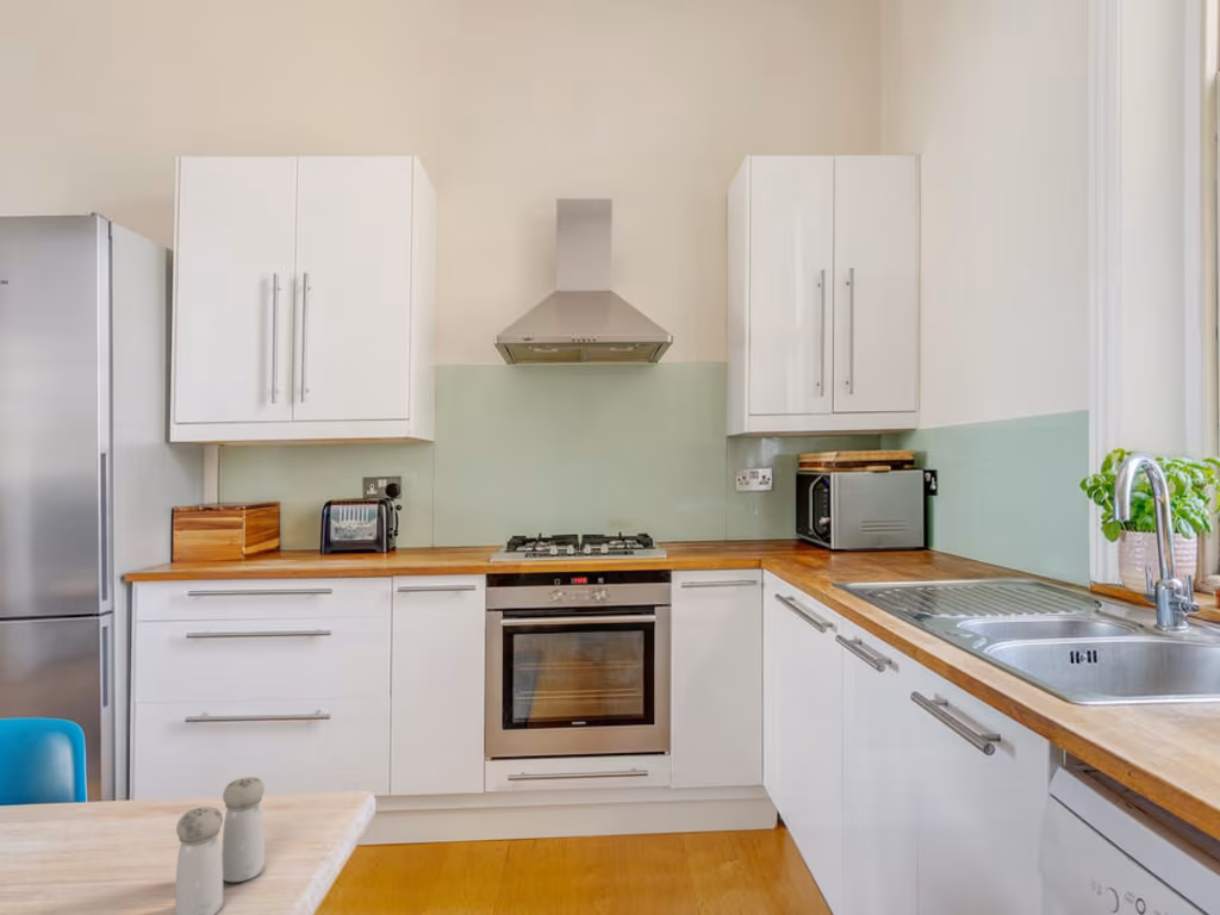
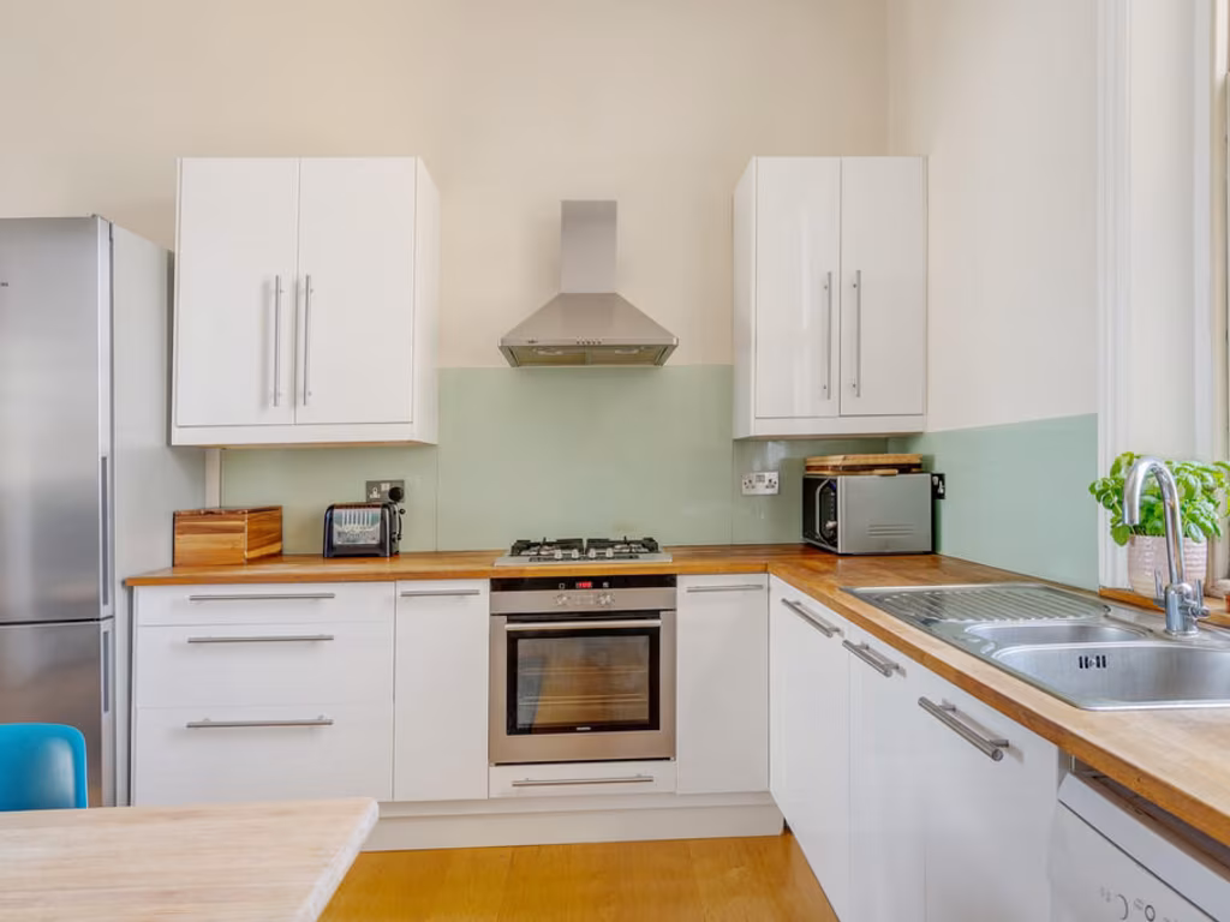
- salt and pepper shaker (223, 842)
